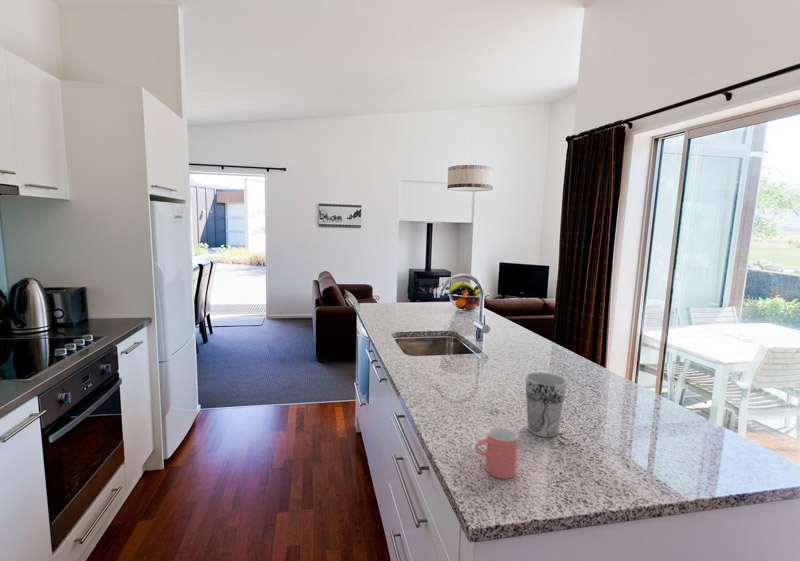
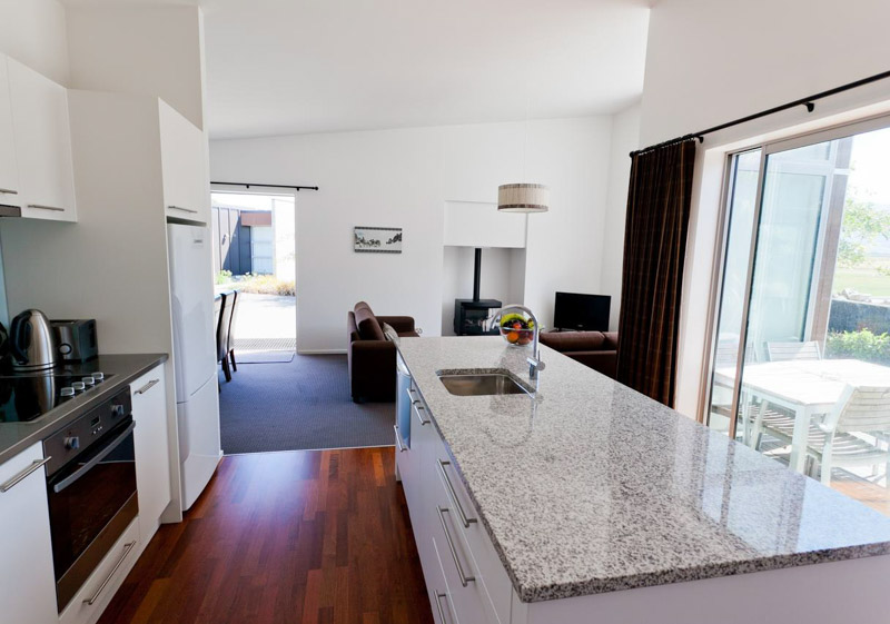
- cup (495, 452)
- cup (544, 404)
